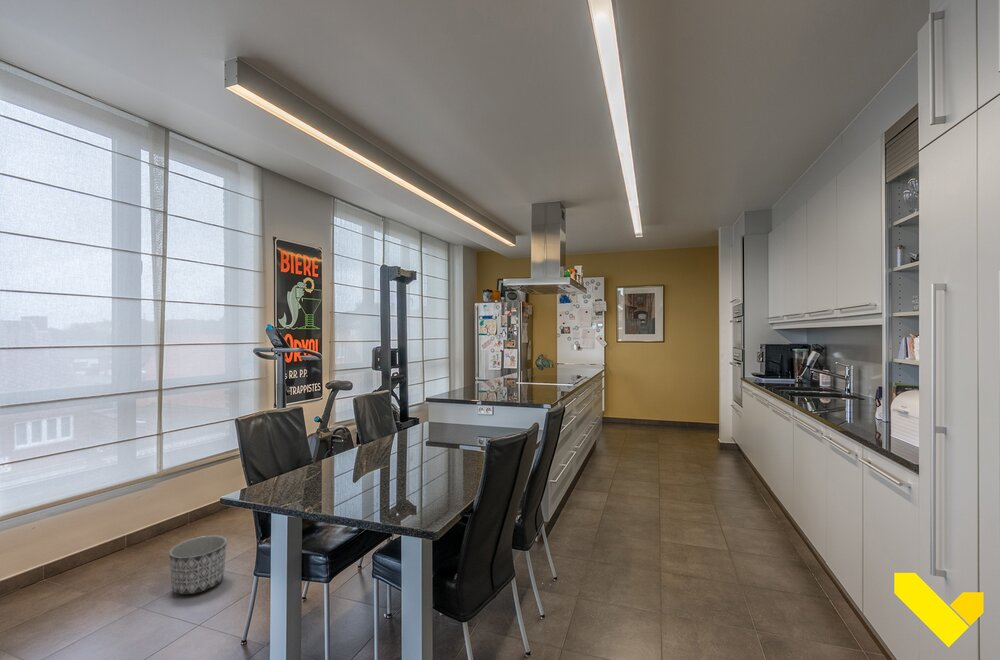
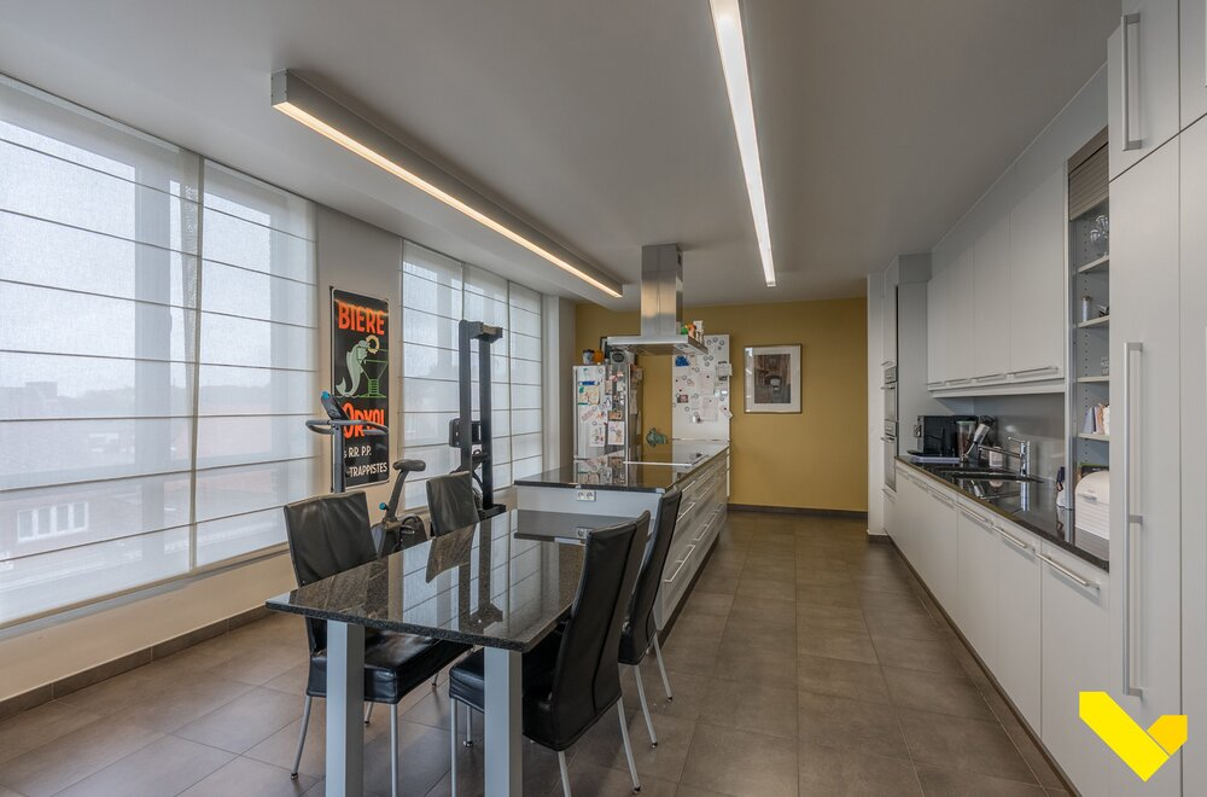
- planter (198, 566)
